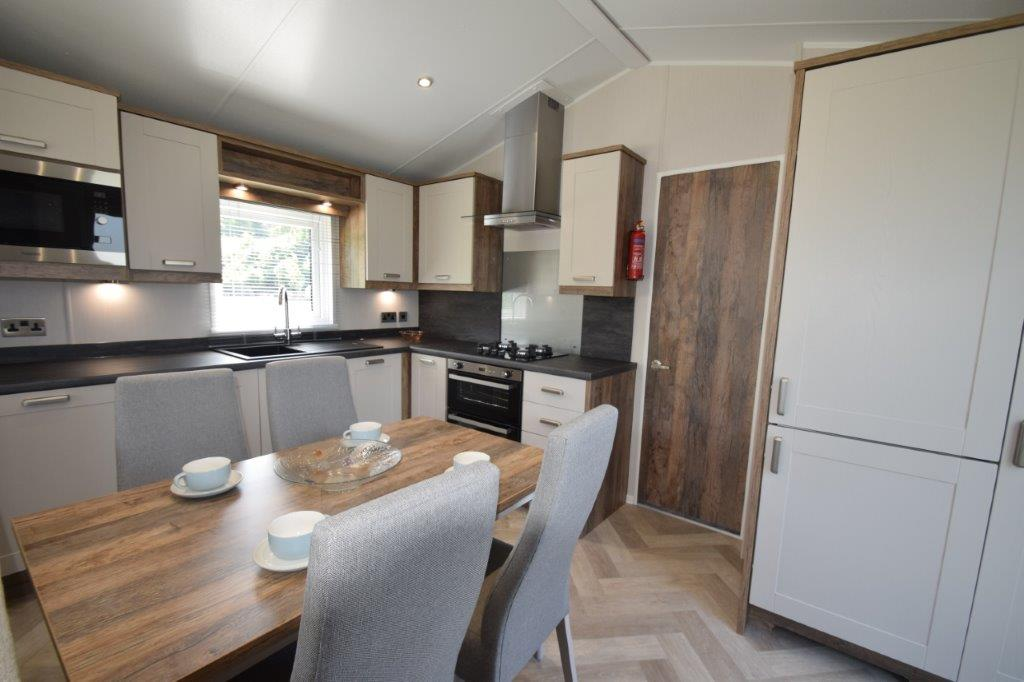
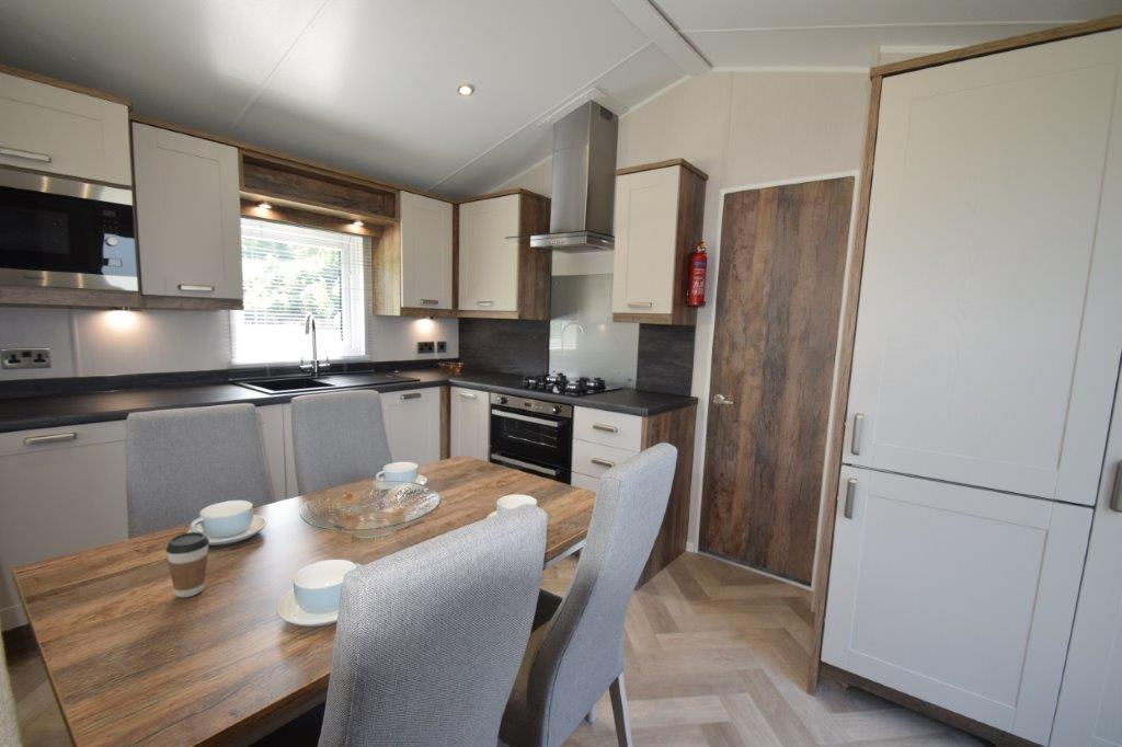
+ coffee cup (188, 564)
